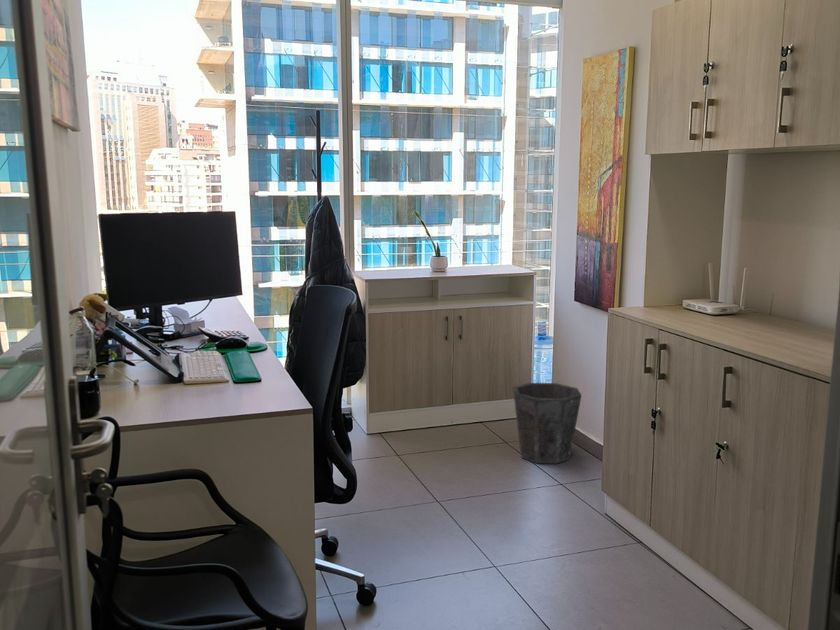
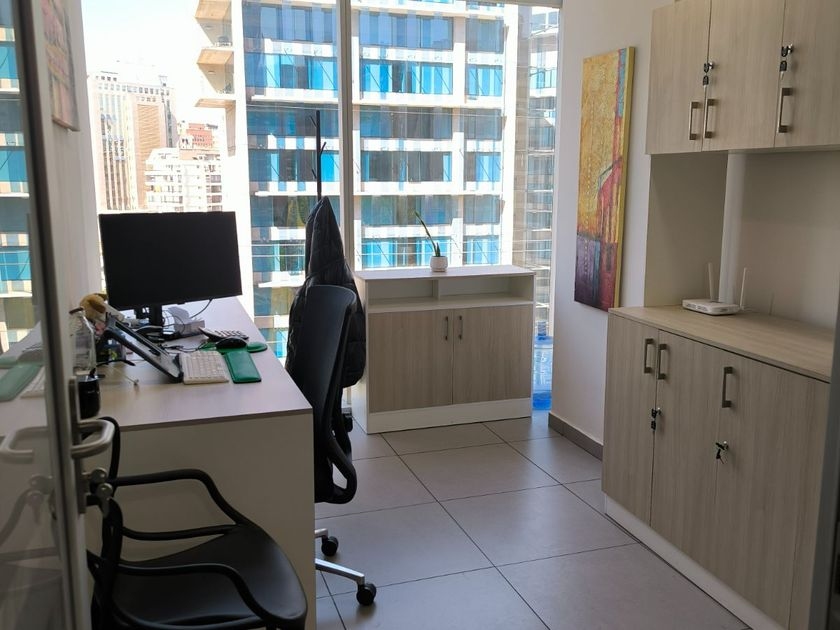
- waste bin (545, 423)
